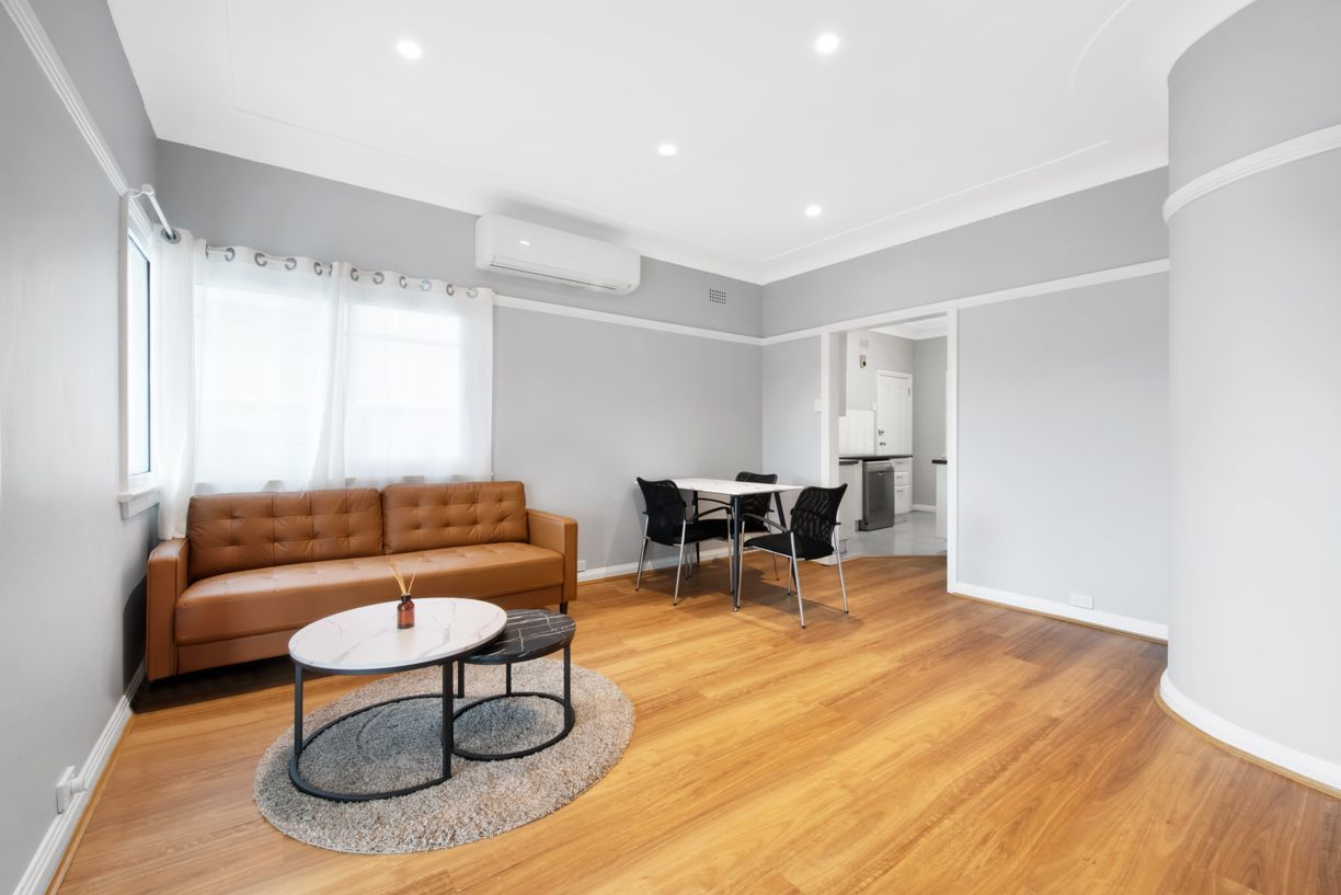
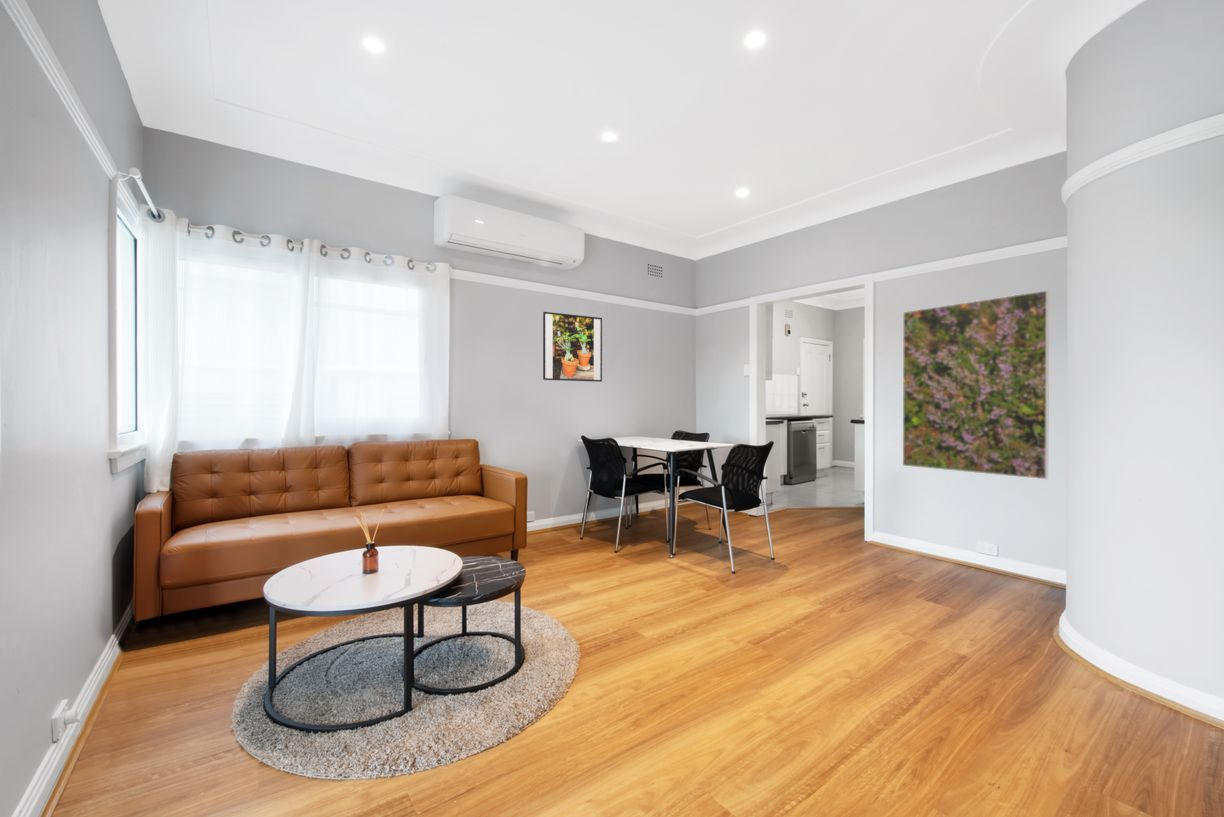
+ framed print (573, 347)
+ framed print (968, 387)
